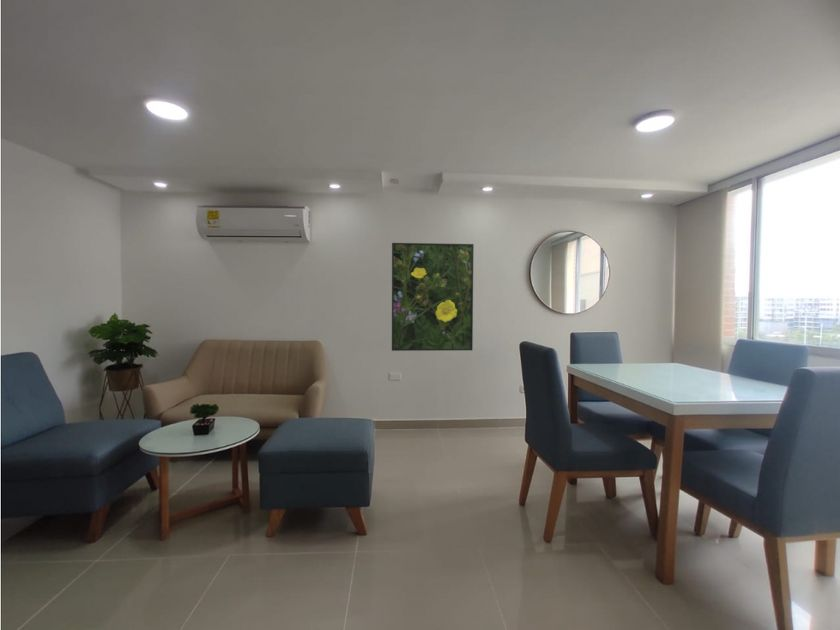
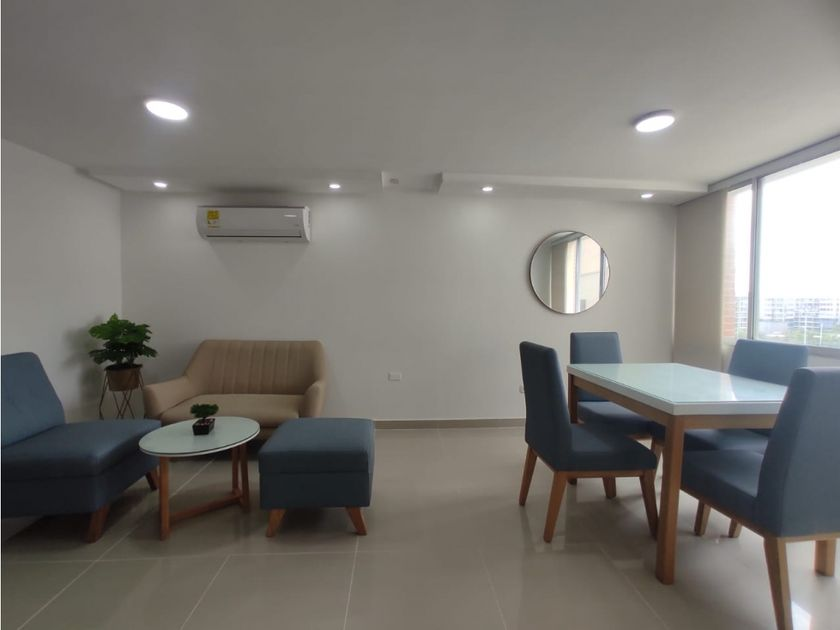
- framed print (432, 297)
